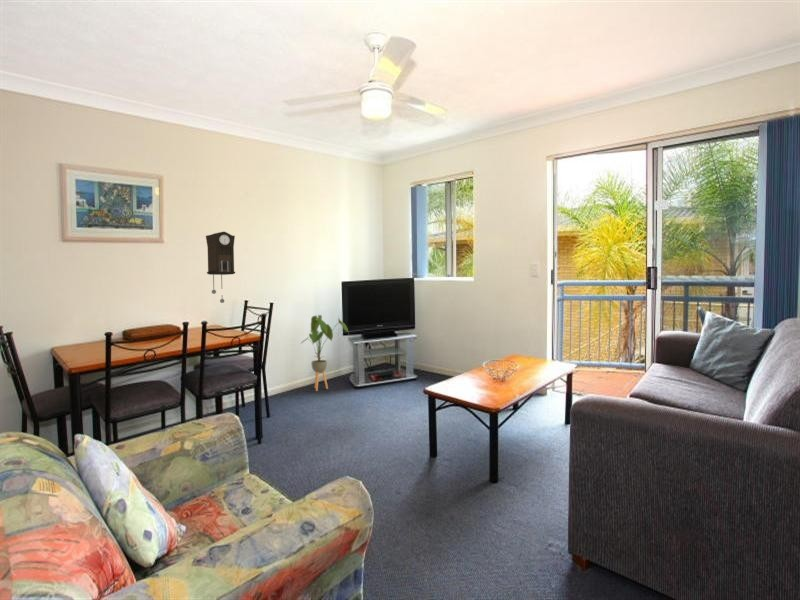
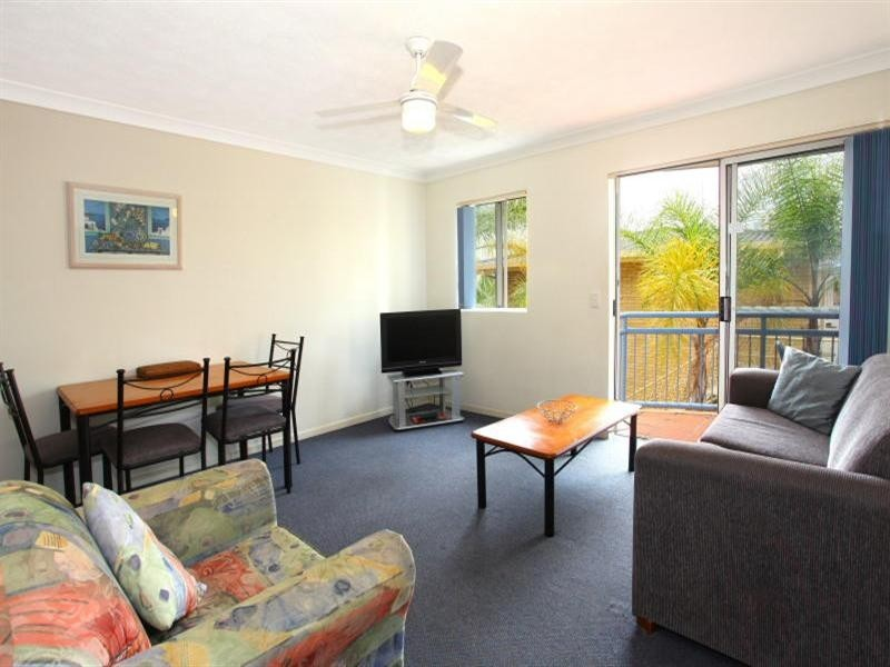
- pendulum clock (221, 267)
- house plant (320, 351)
